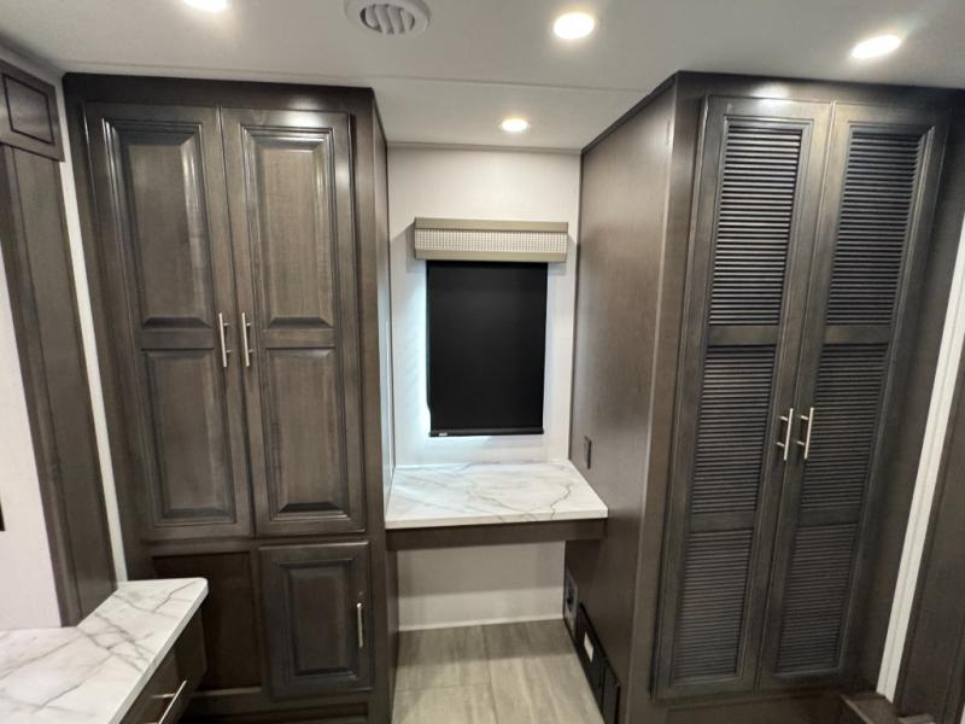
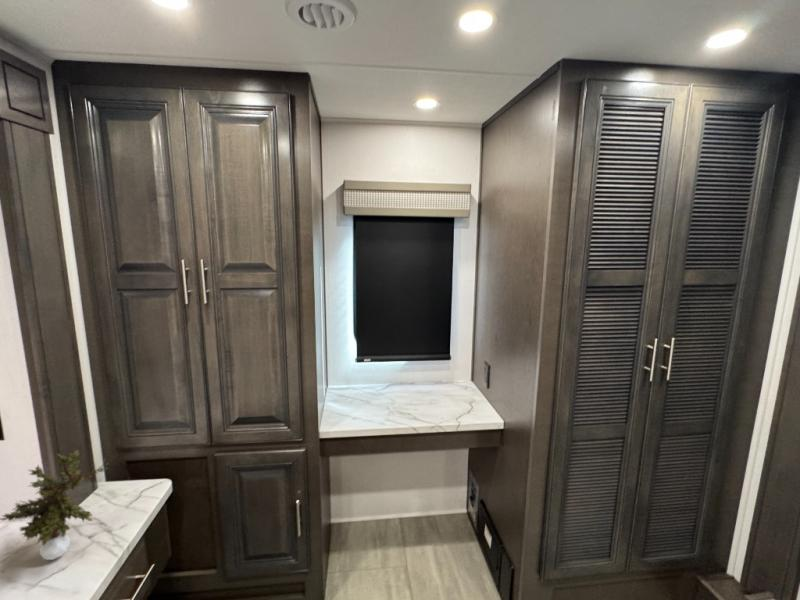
+ potted plant (63, 503)
